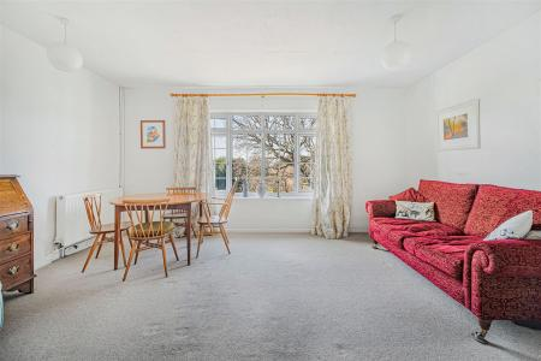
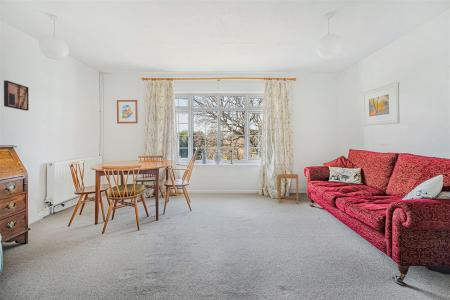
+ side table (280, 188)
+ wall art (16, 96)
